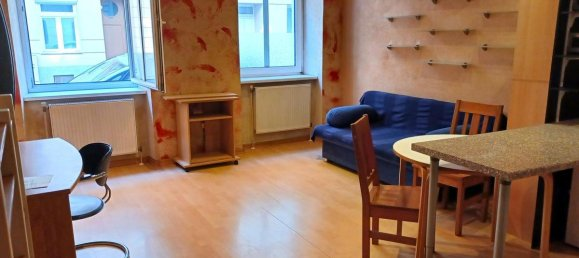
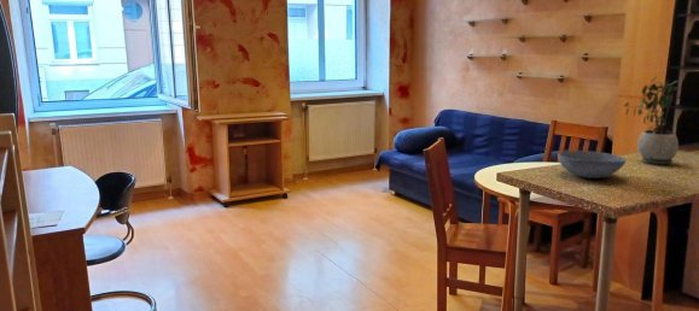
+ potted plant (652, 119)
+ bowl (590, 165)
